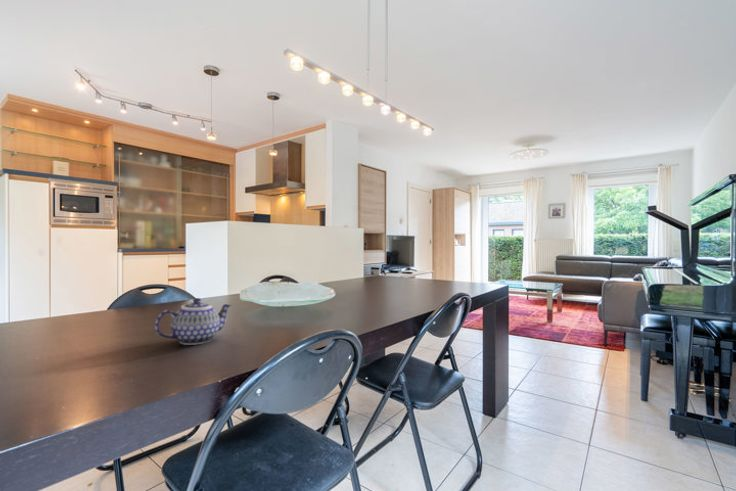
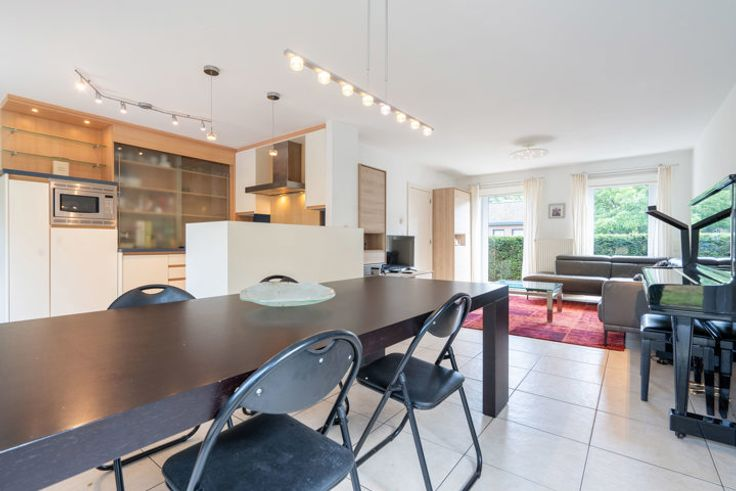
- teapot (196, 319)
